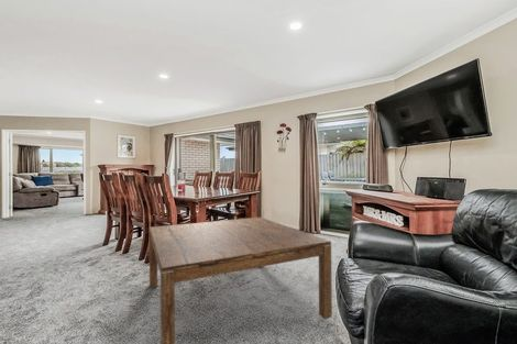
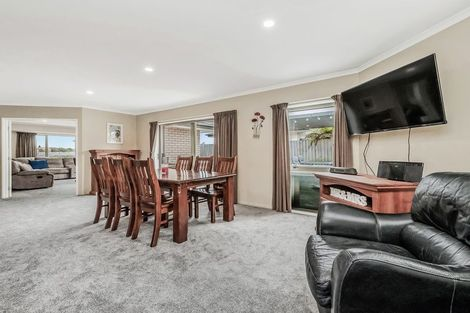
- coffee table (229, 266)
